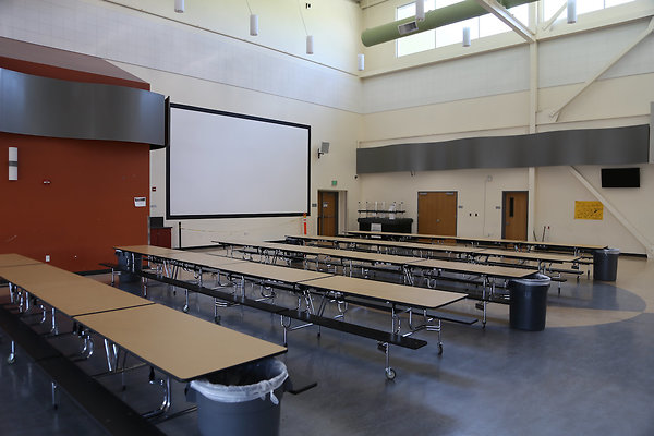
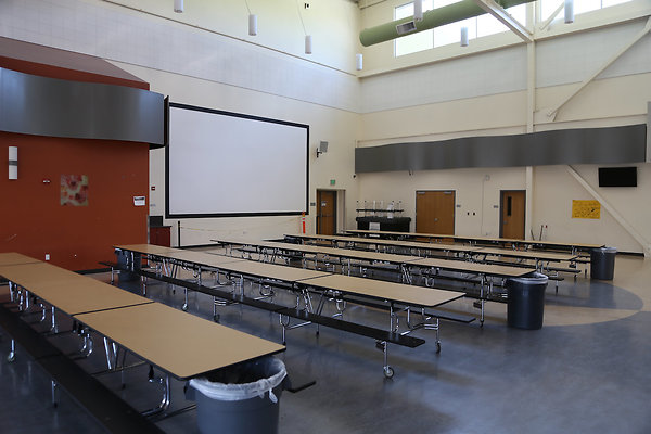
+ wall art (74, 190)
